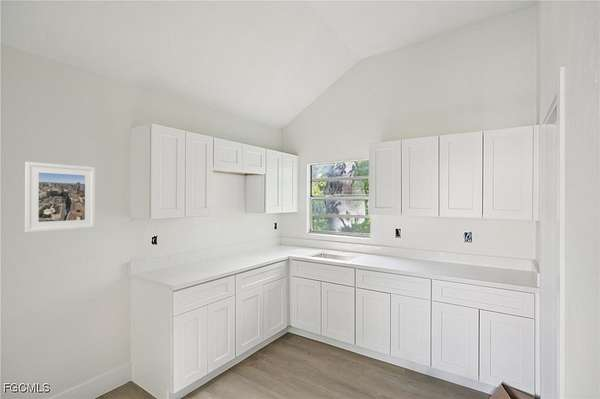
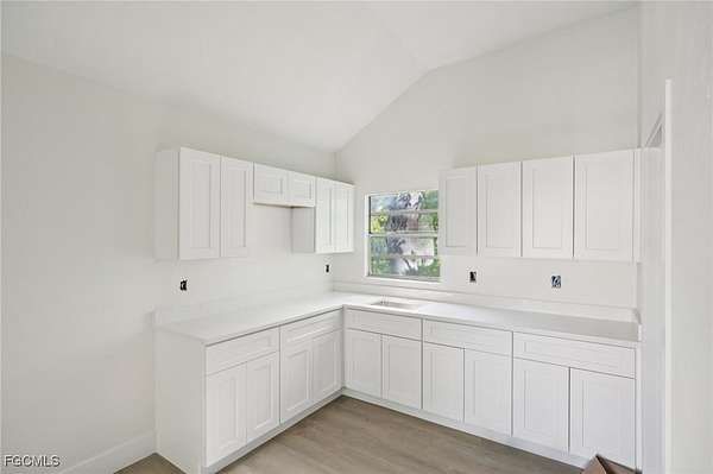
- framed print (62, 197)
